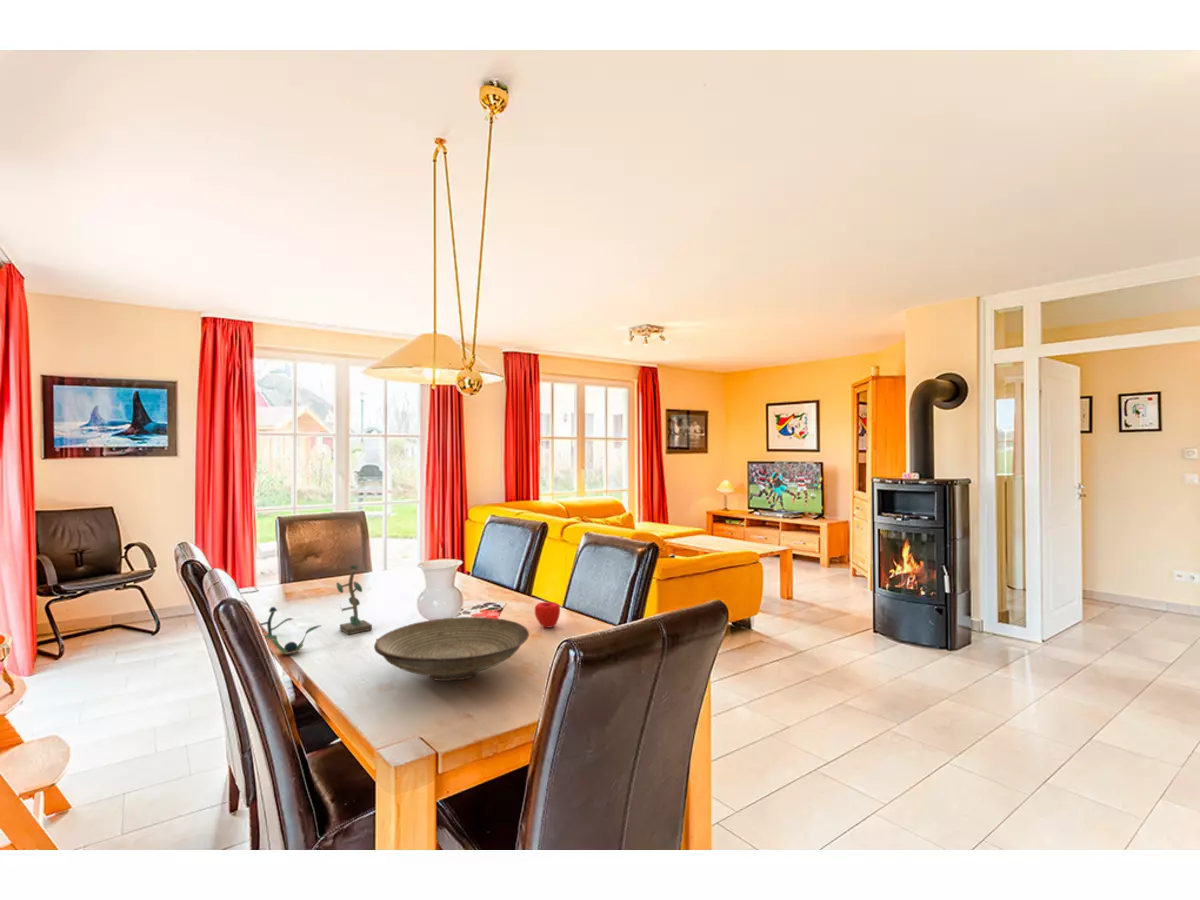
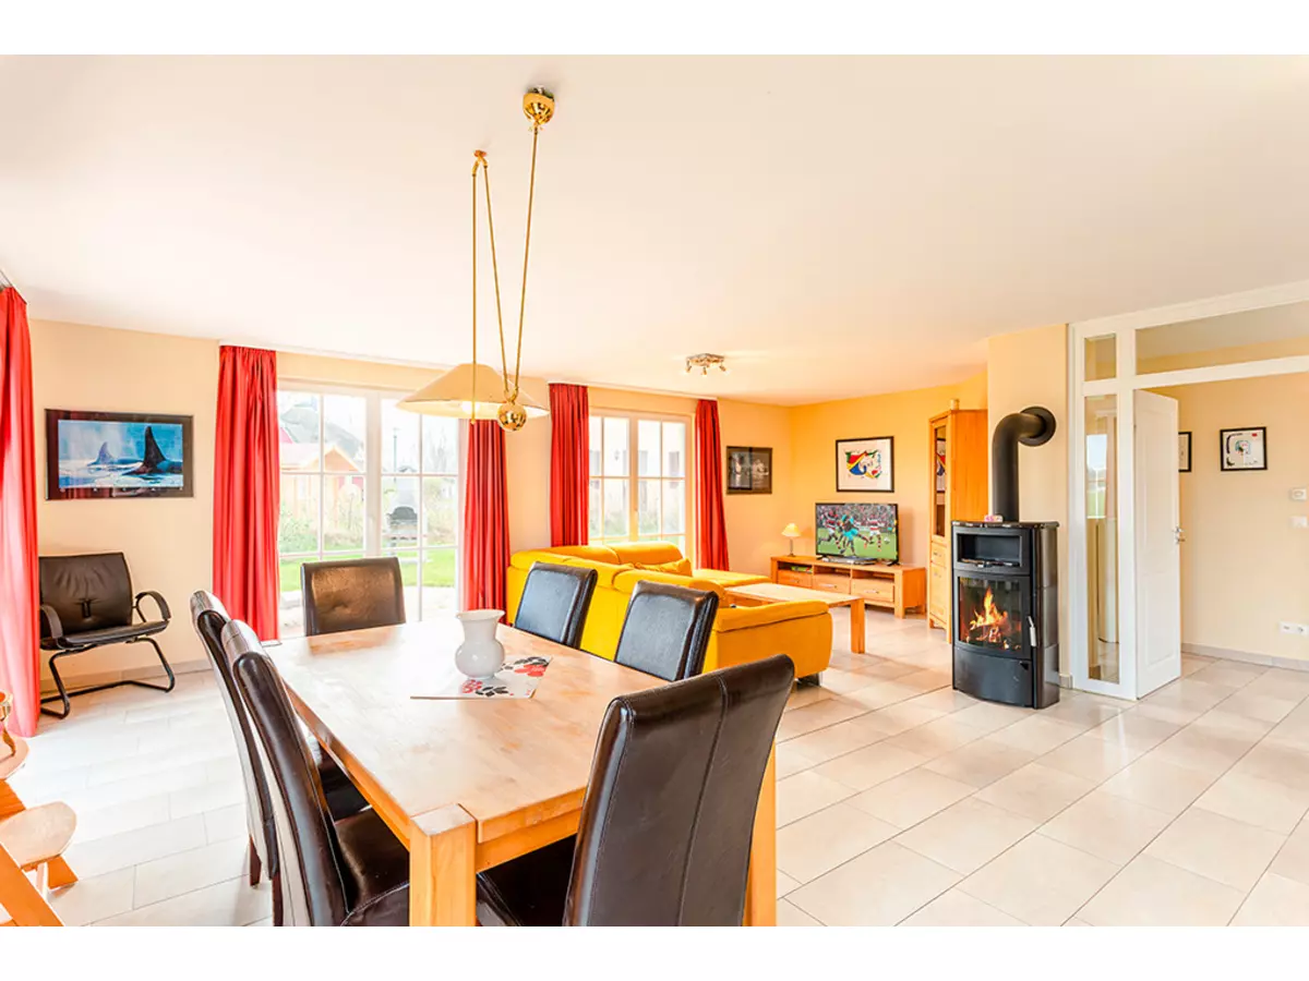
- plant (314, 626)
- apple (547, 614)
- decorative bowl (454, 653)
